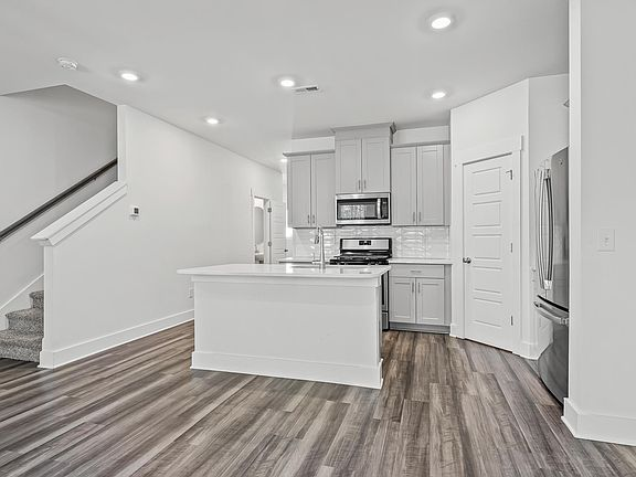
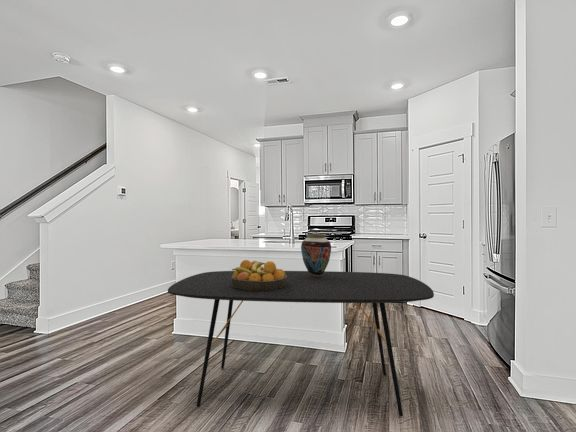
+ fruit bowl (259, 274)
+ vase (316, 256)
+ dining table (299, 301)
